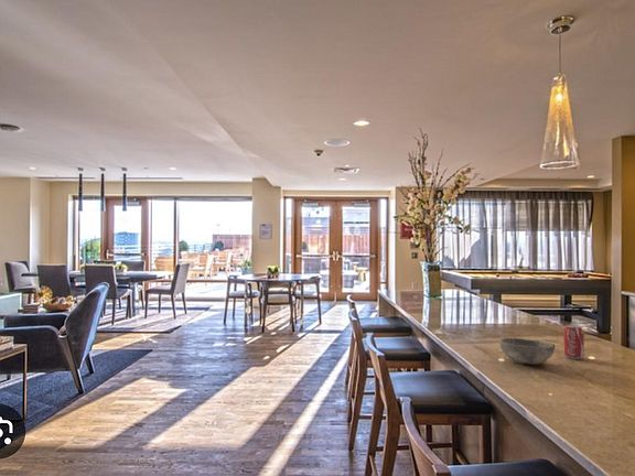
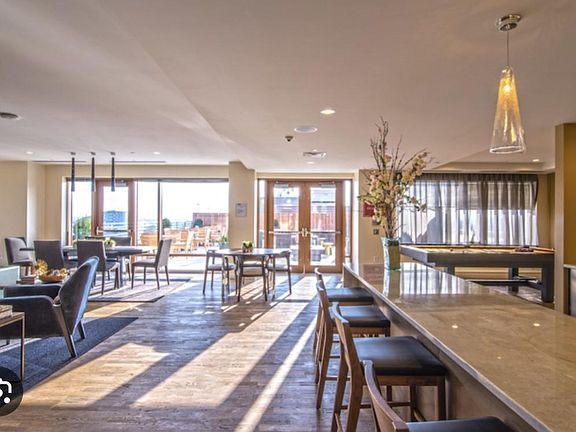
- beverage can (573, 342)
- bowl (526, 351)
